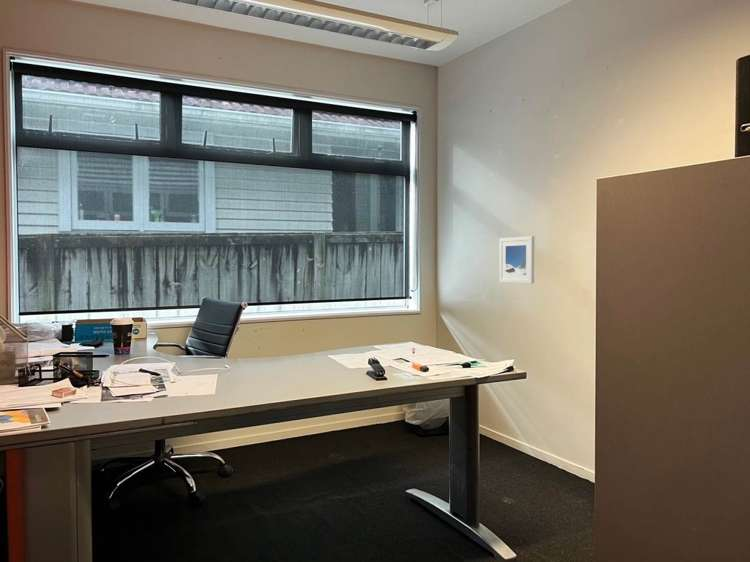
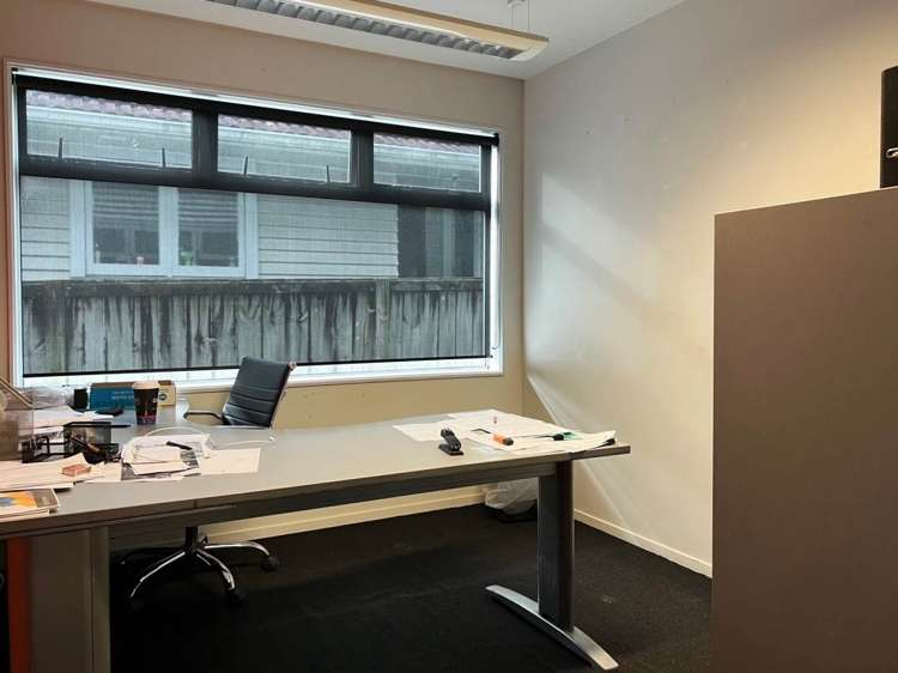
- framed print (516, 260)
